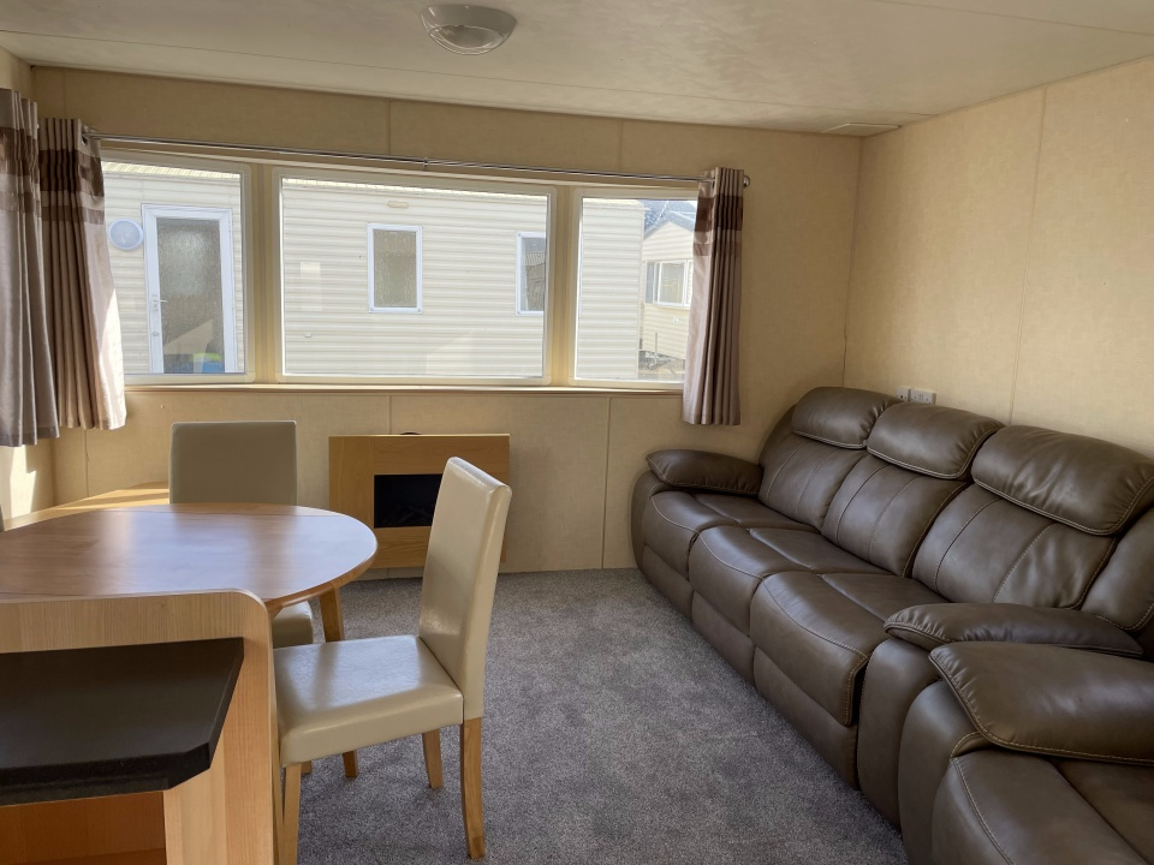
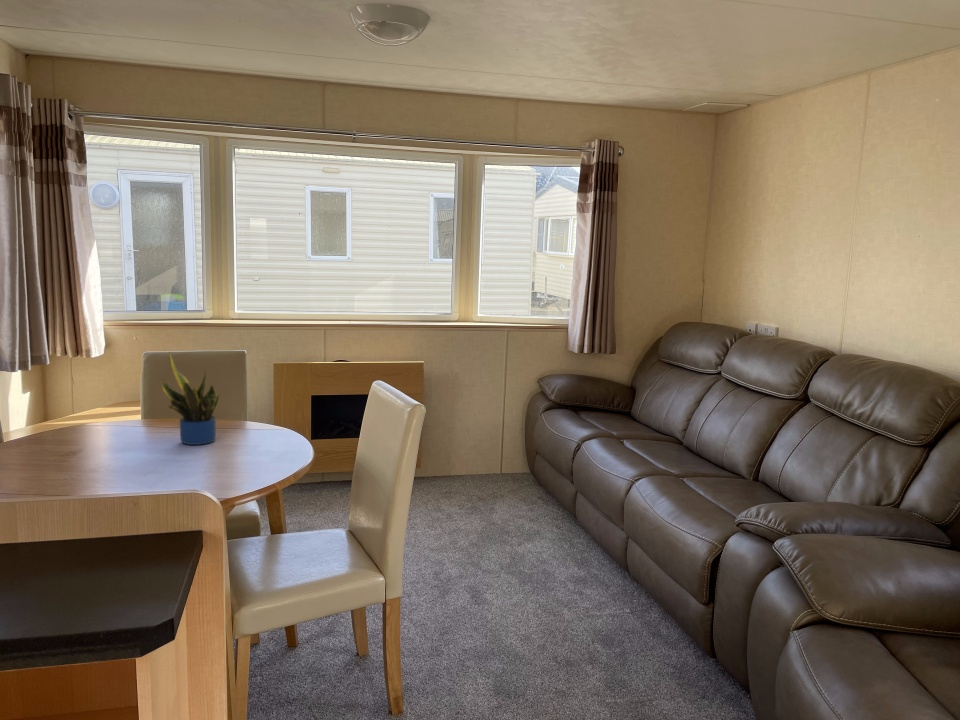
+ potted plant (186, 398)
